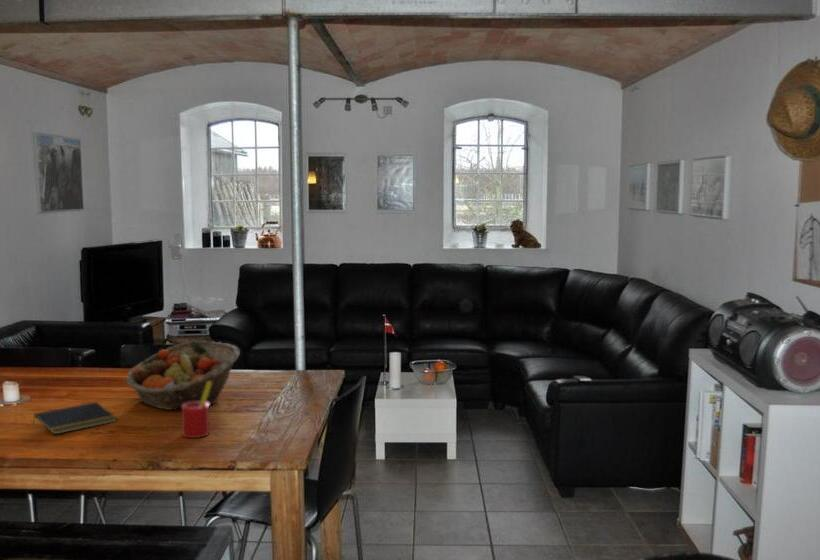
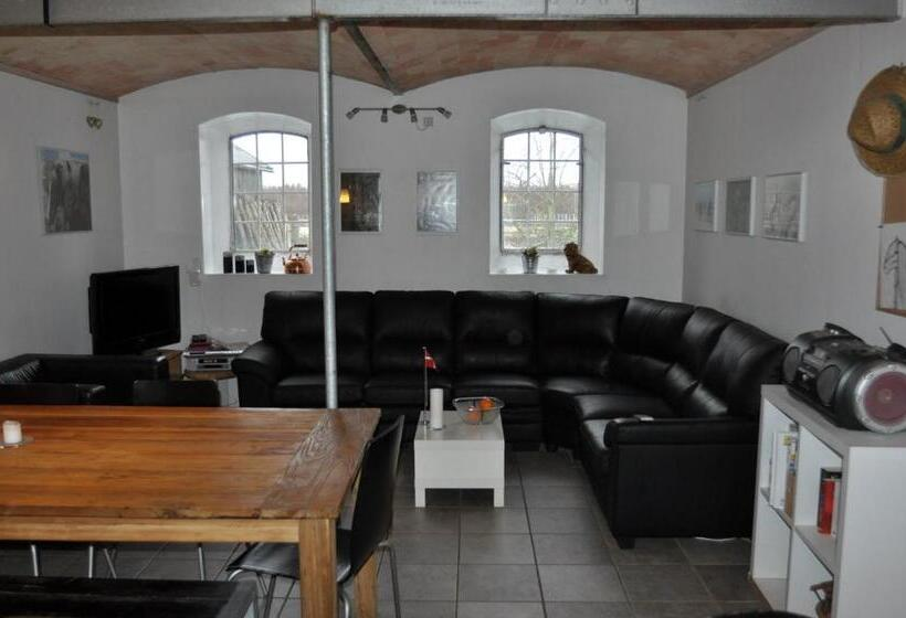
- fruit basket (183, 373)
- notepad (76, 417)
- straw (197, 408)
